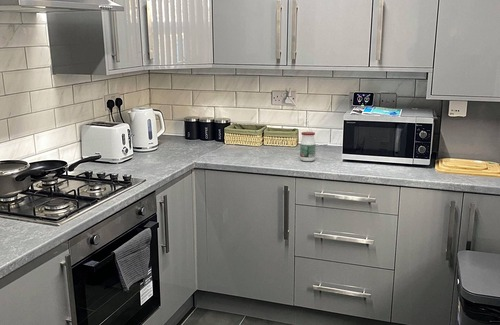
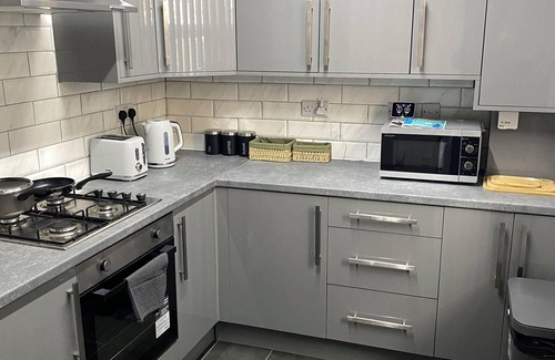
- jar (307, 146)
